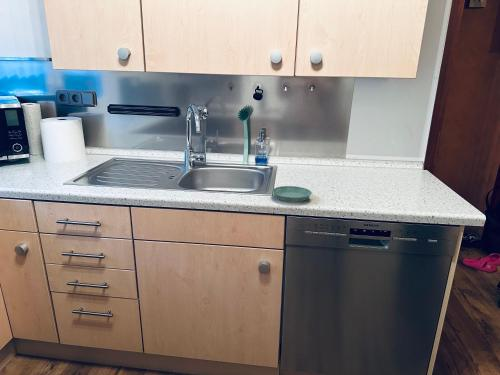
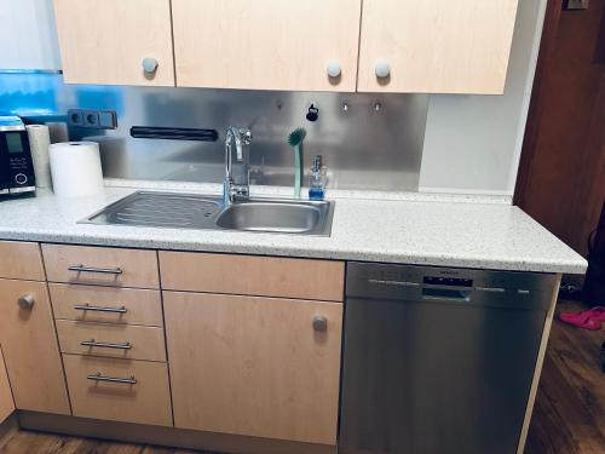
- saucer (291, 194)
